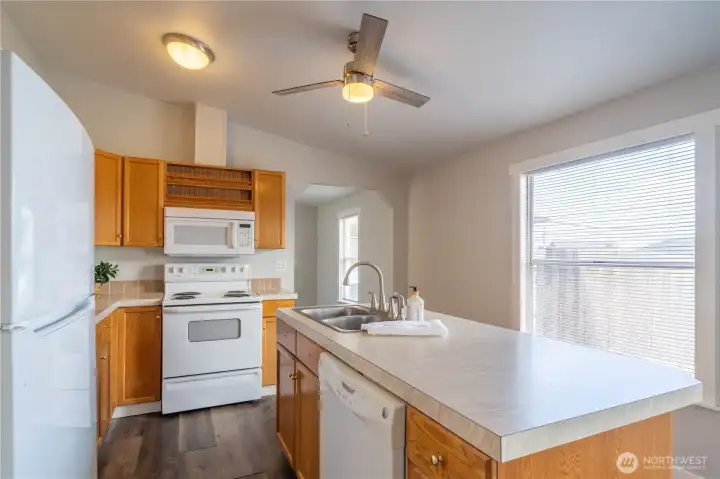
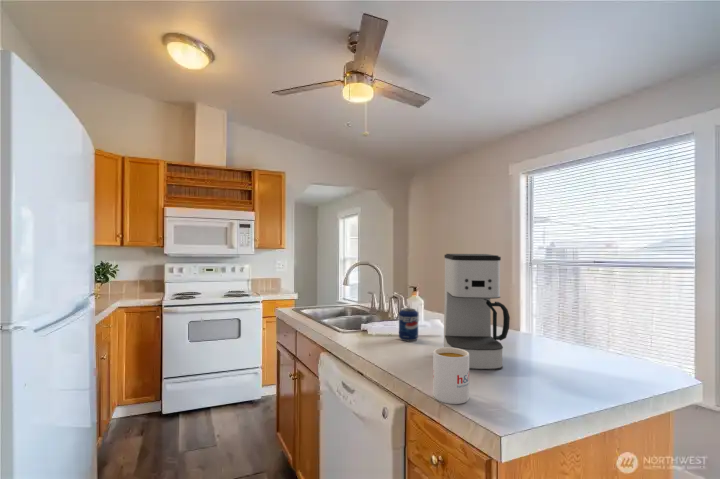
+ mug (451, 372)
+ beverage can (408, 324)
+ coffee maker (476, 307)
